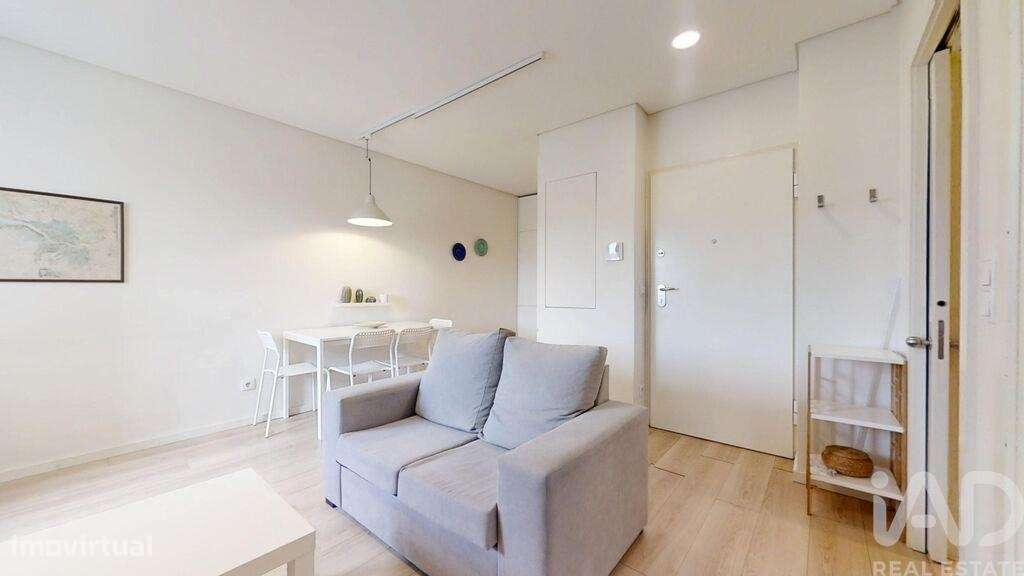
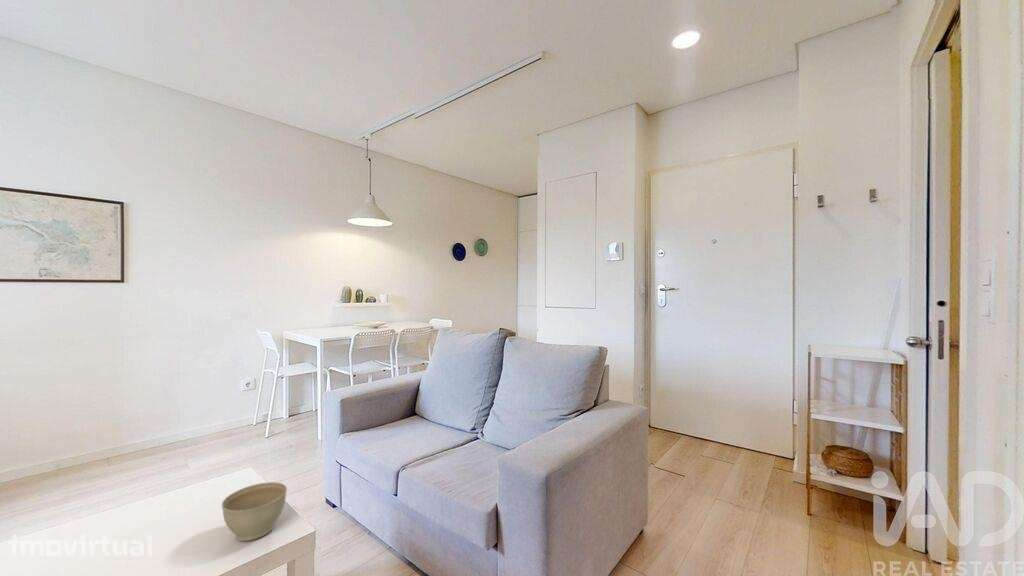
+ planter bowl (255, 513)
